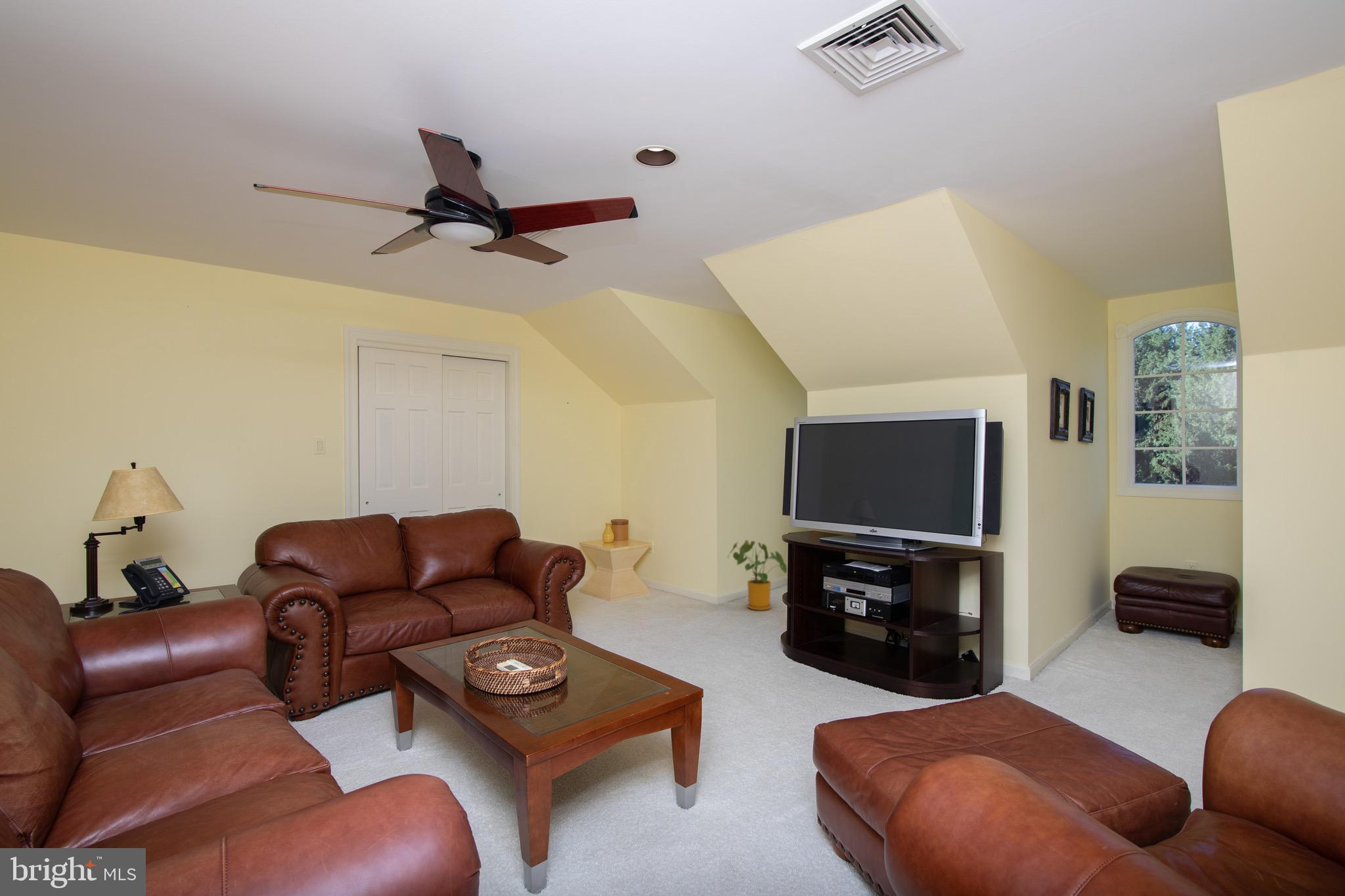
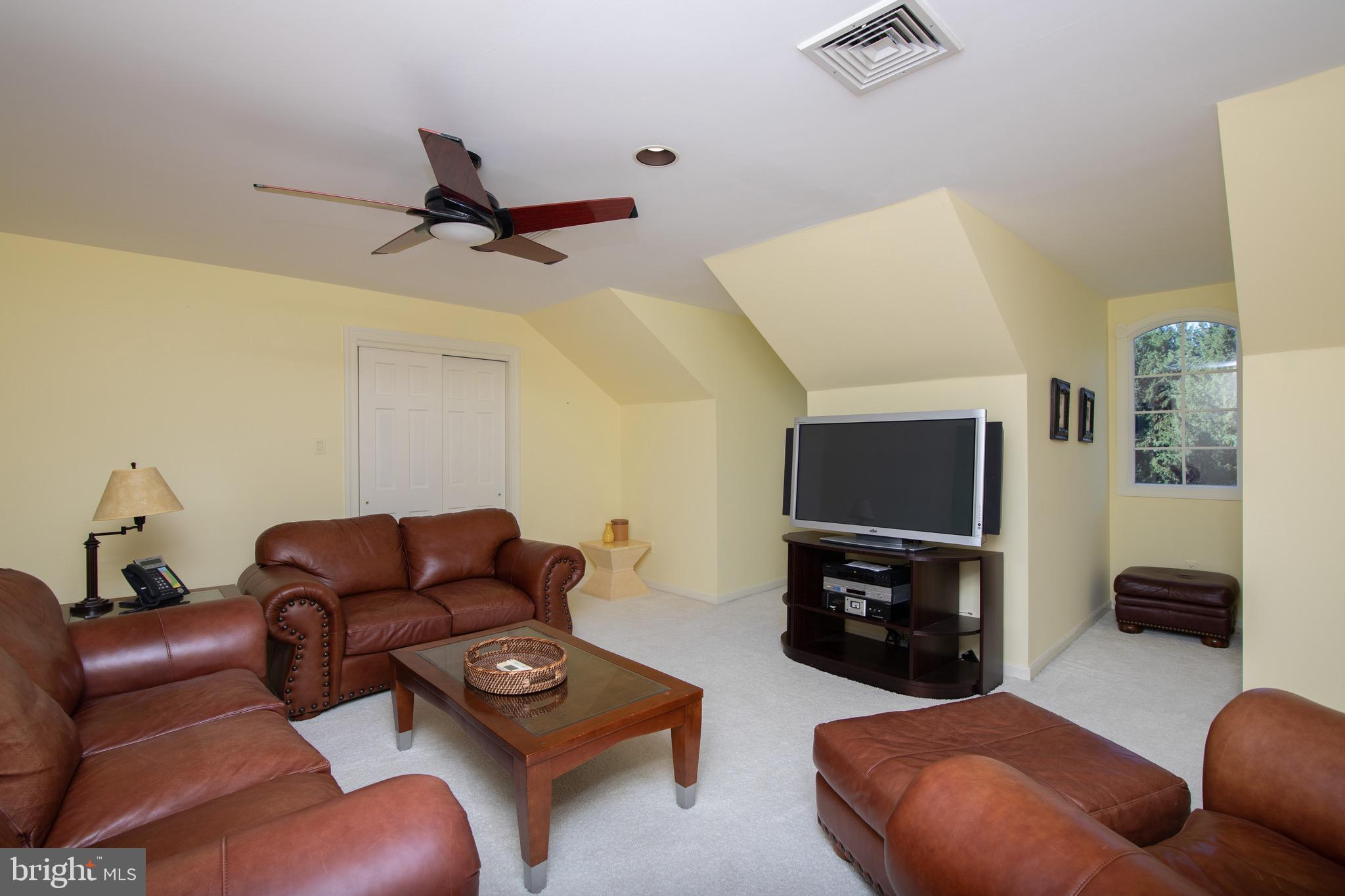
- house plant (756, 575)
